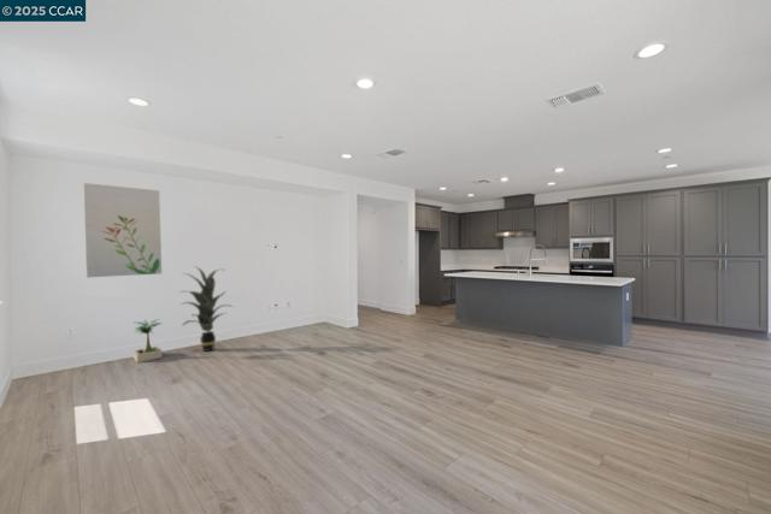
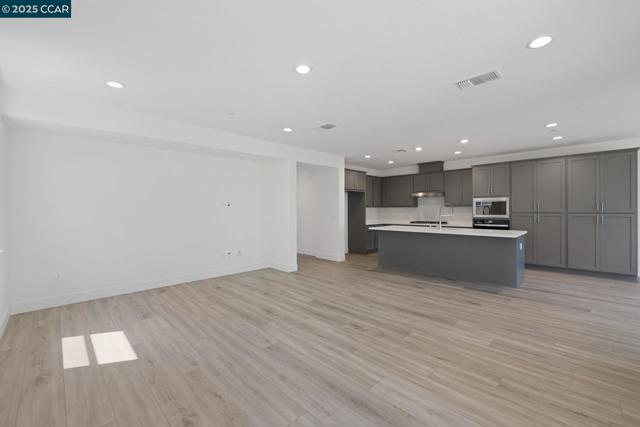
- indoor plant (202, 307)
- wall art (124, 231)
- potted plant (148, 338)
